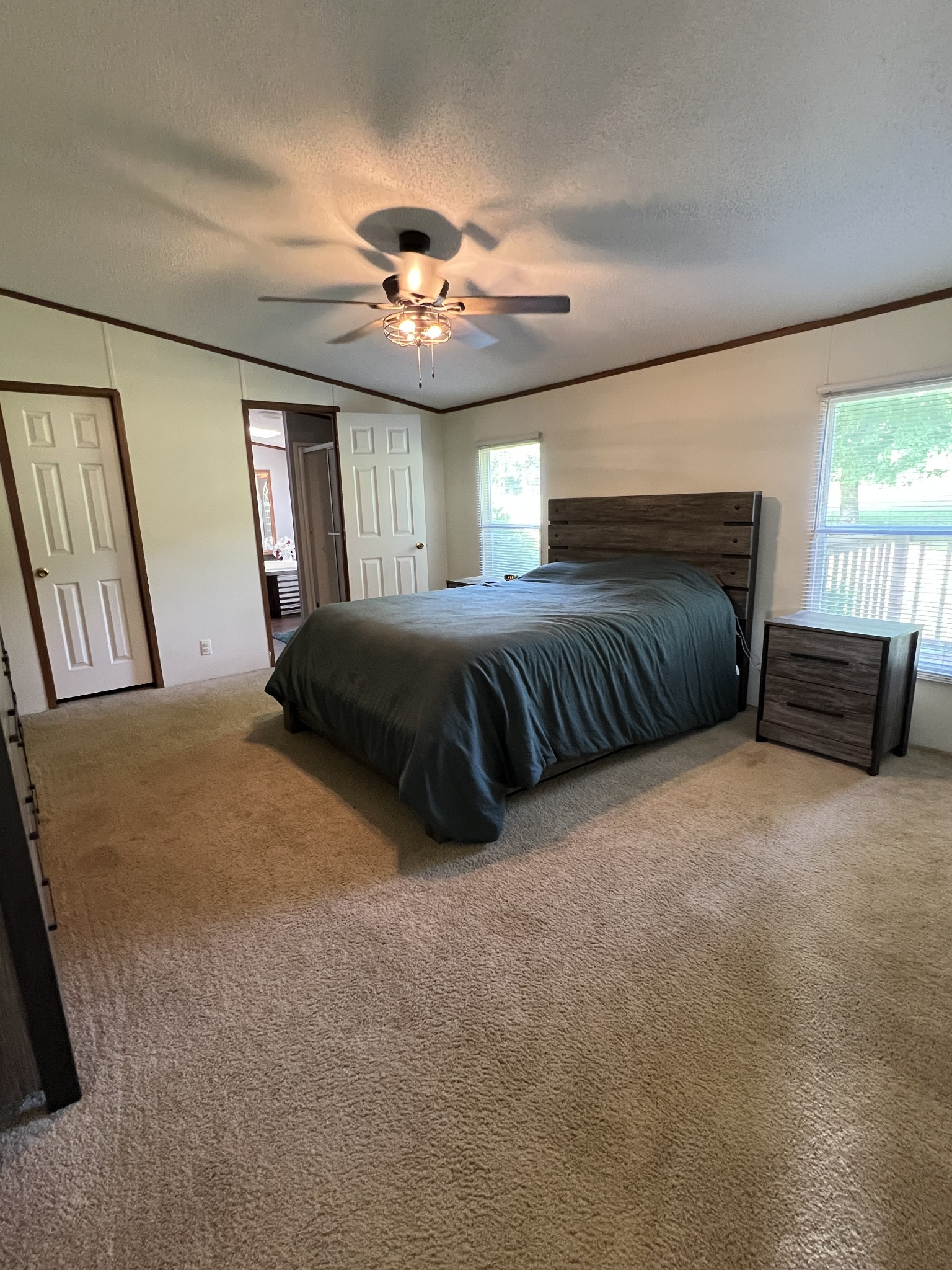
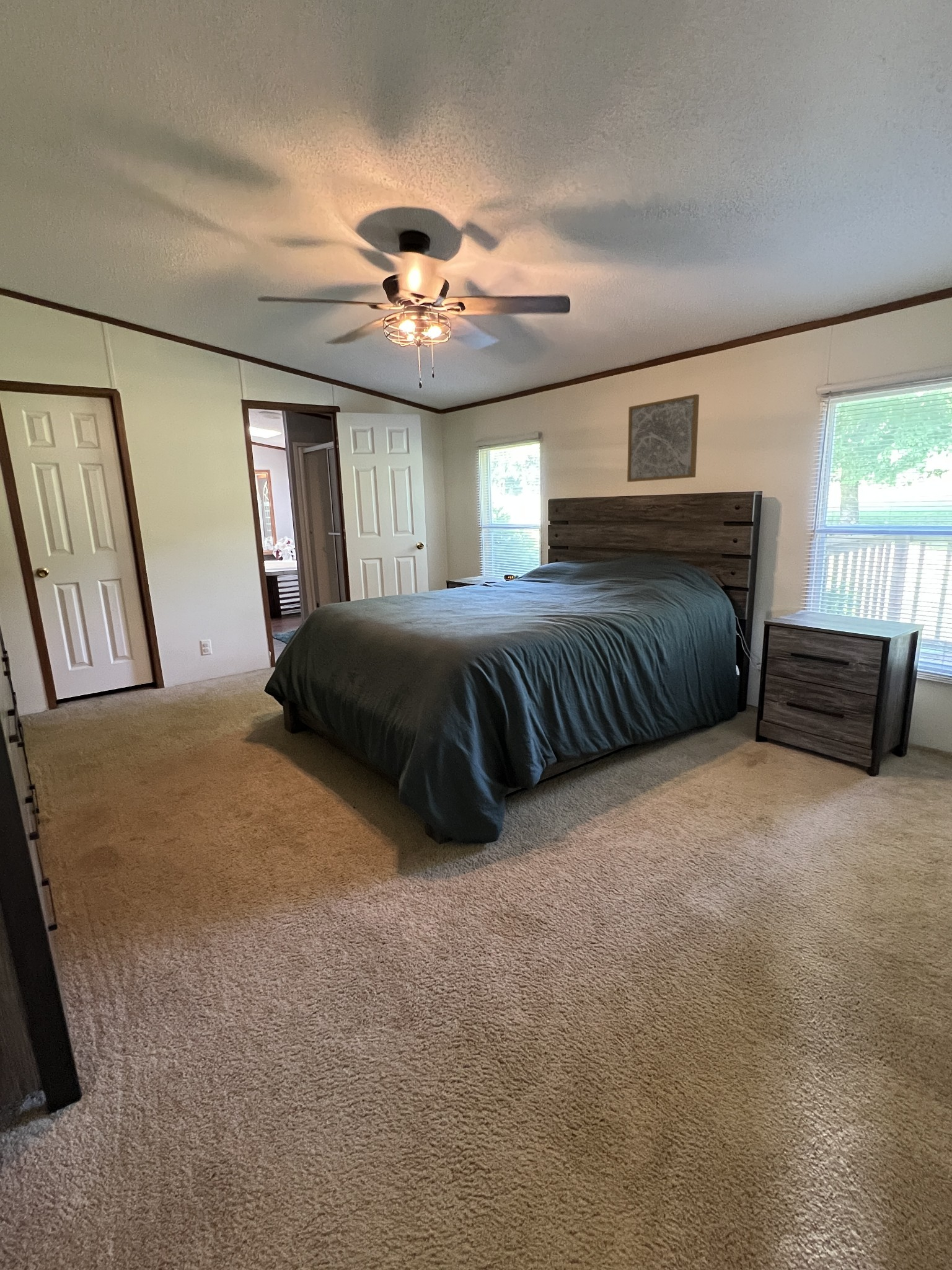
+ wall art (661, 441)
